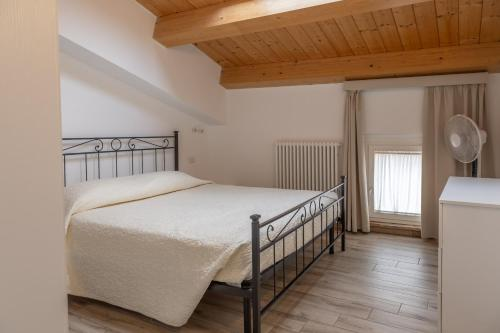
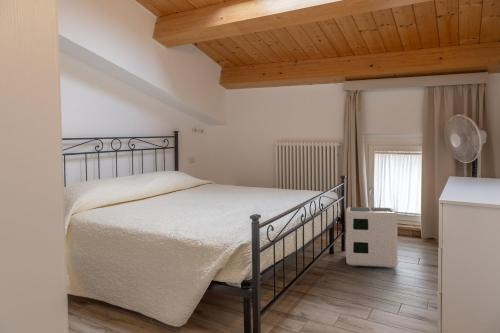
+ air purifier (370, 236)
